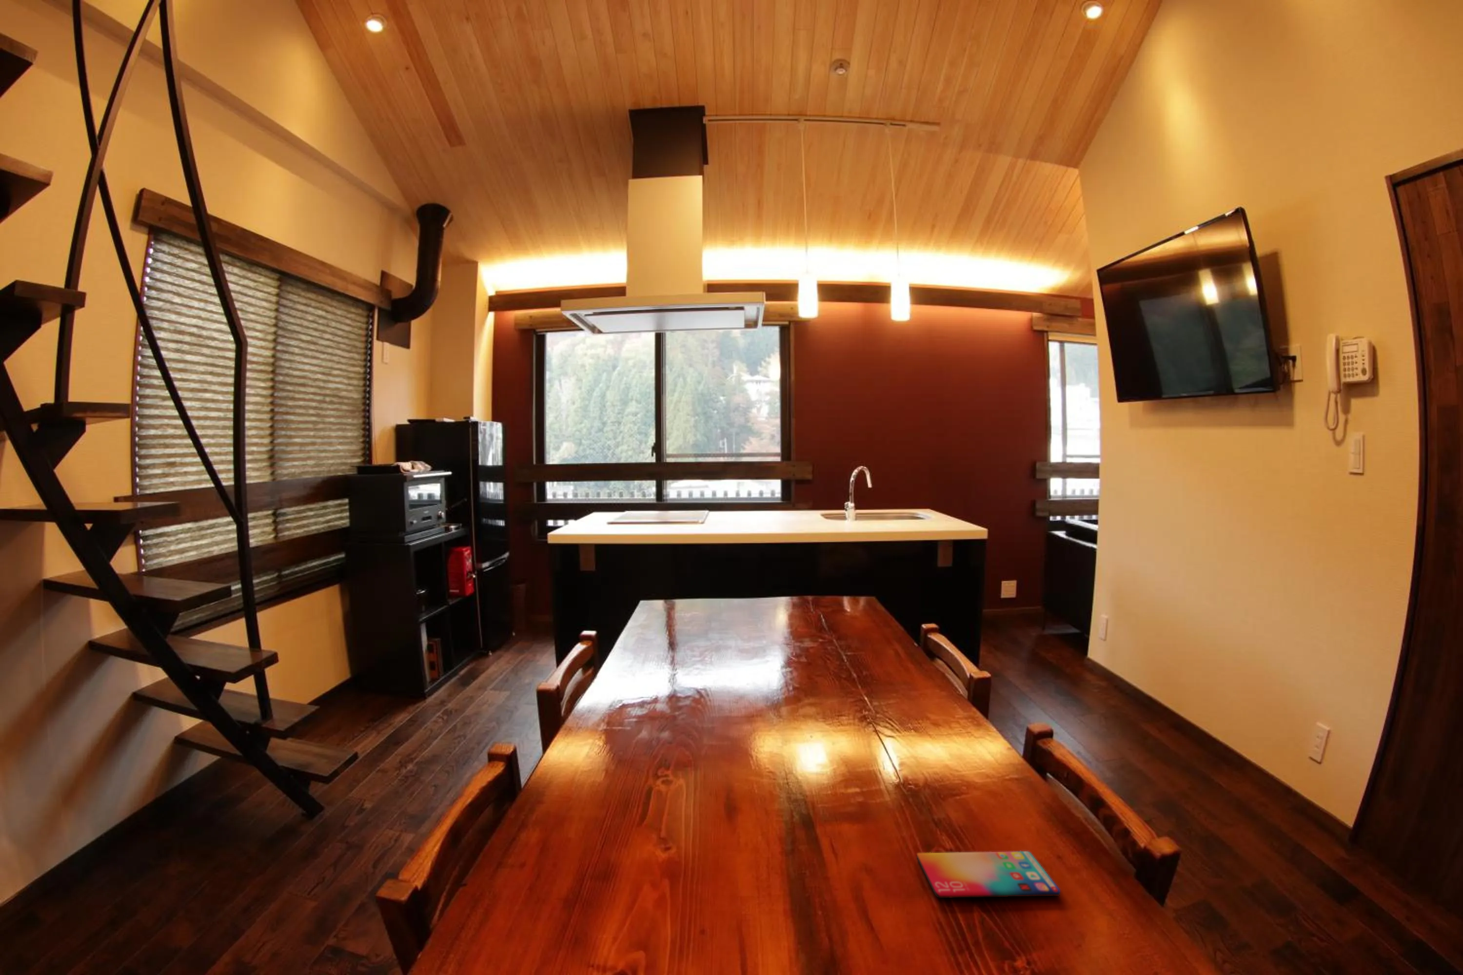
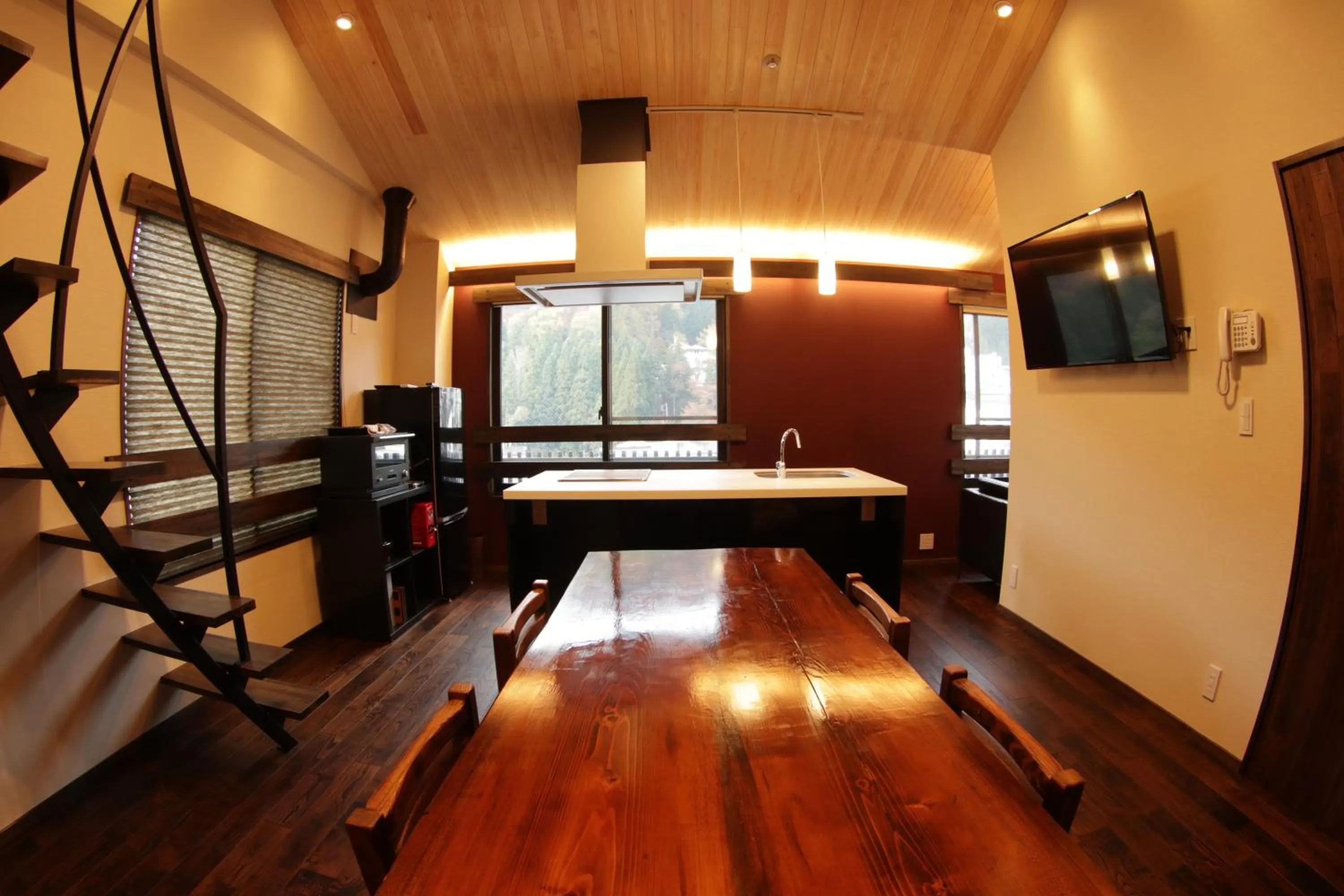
- smartphone (985, 873)
